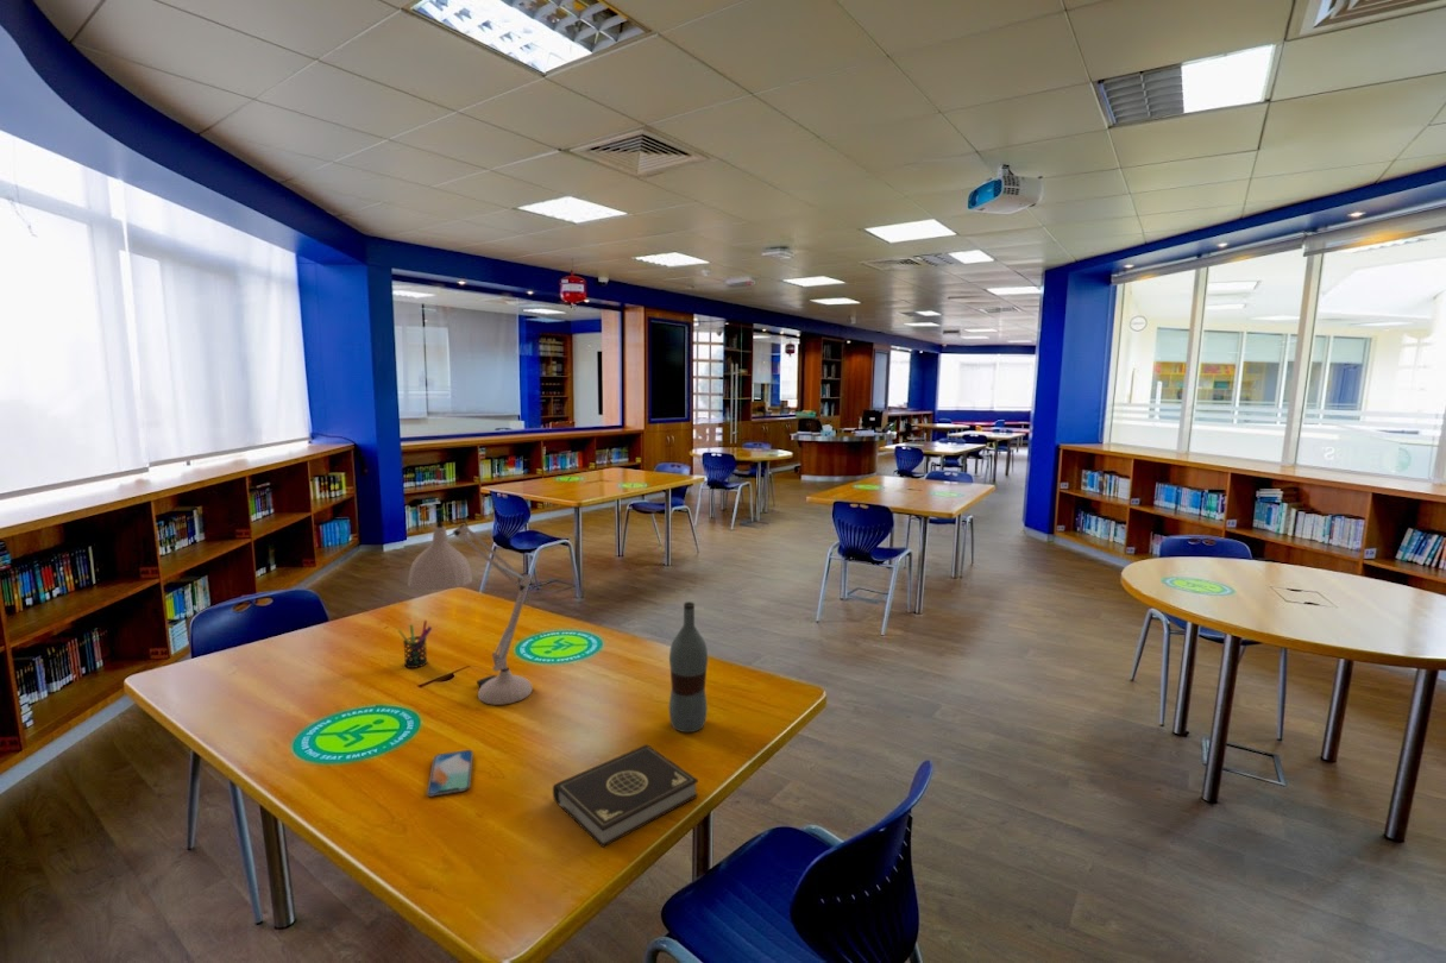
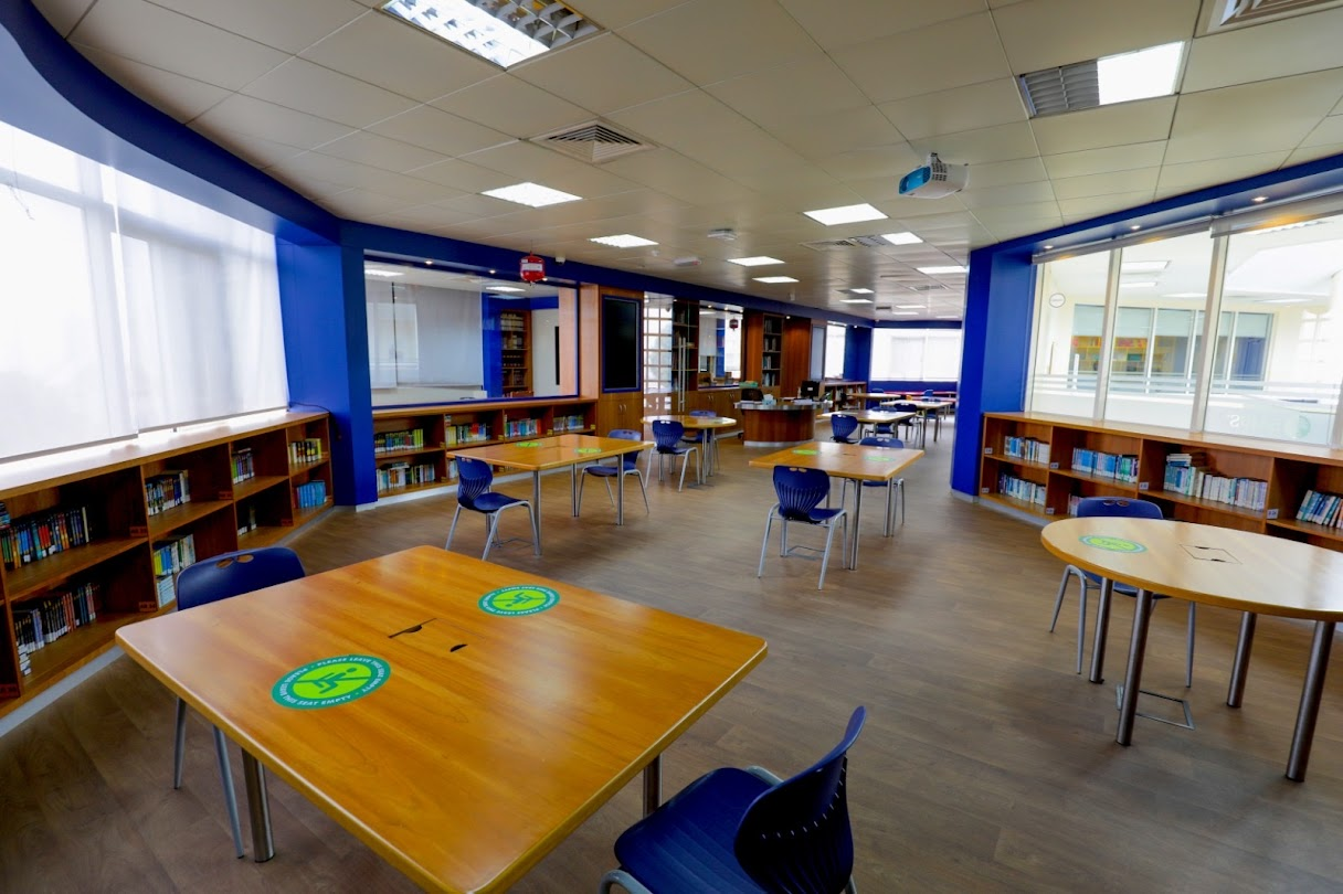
- smartphone (451, 772)
- desk lamp (466, 584)
- pen holder (415, 642)
- bottle (689, 663)
- book (625, 789)
